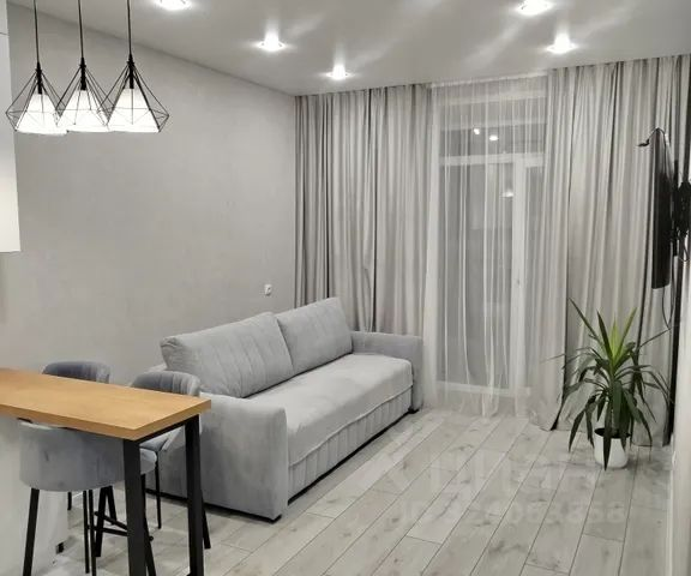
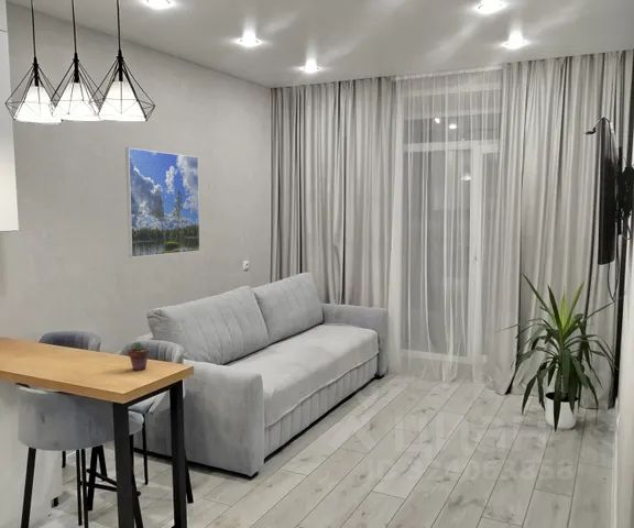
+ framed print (165, 204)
+ potted succulent (139, 354)
